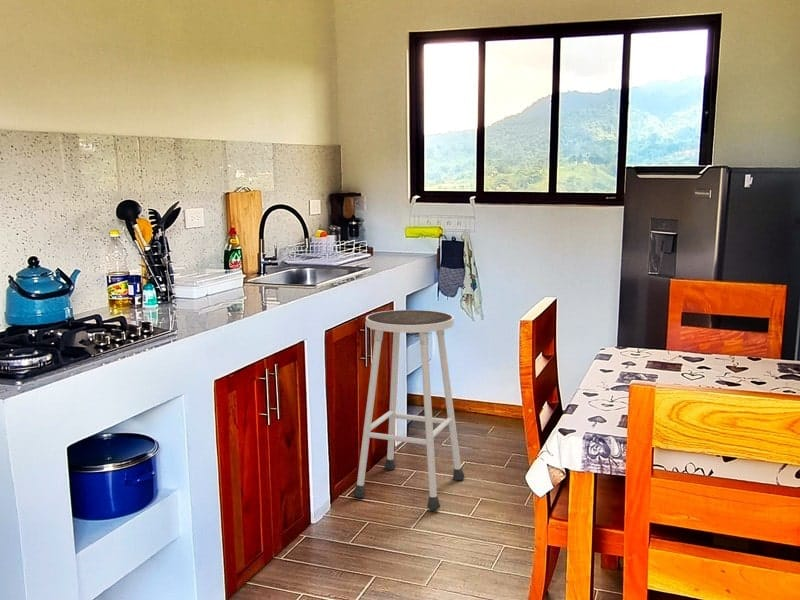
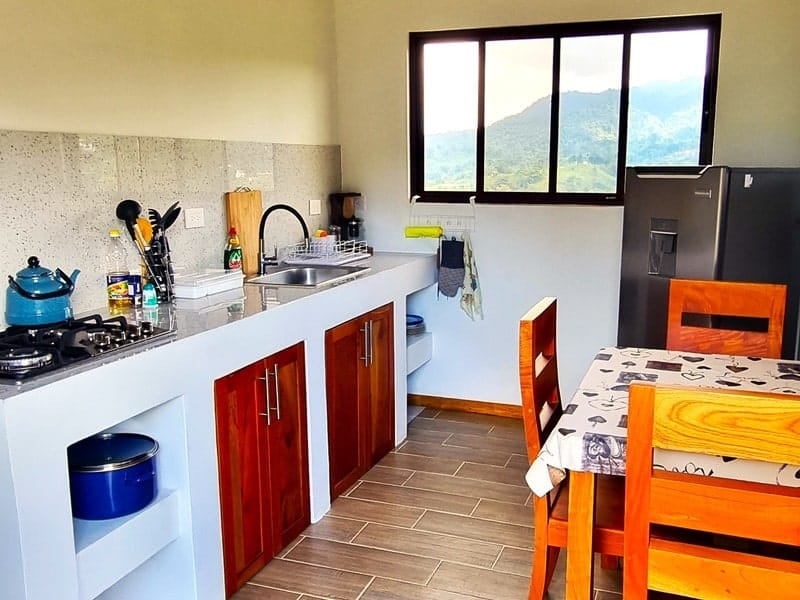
- stool (406, 414)
